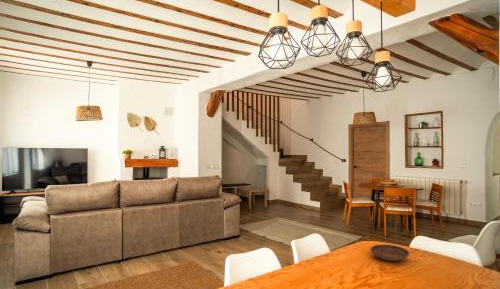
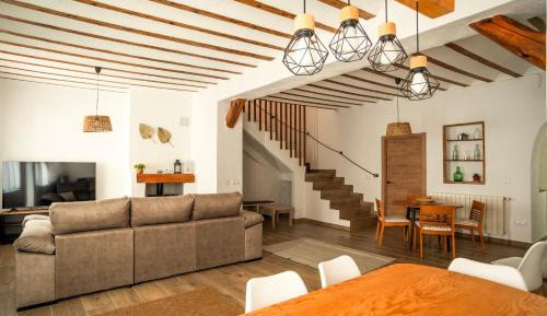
- bowl (389, 253)
